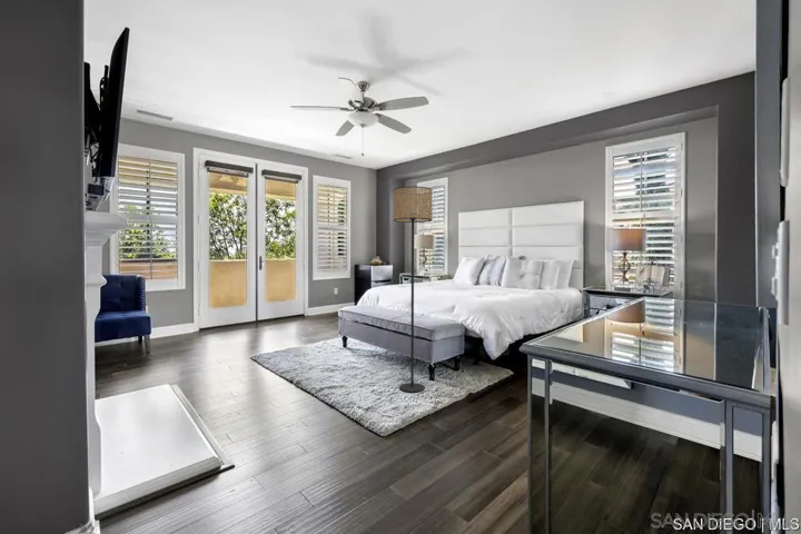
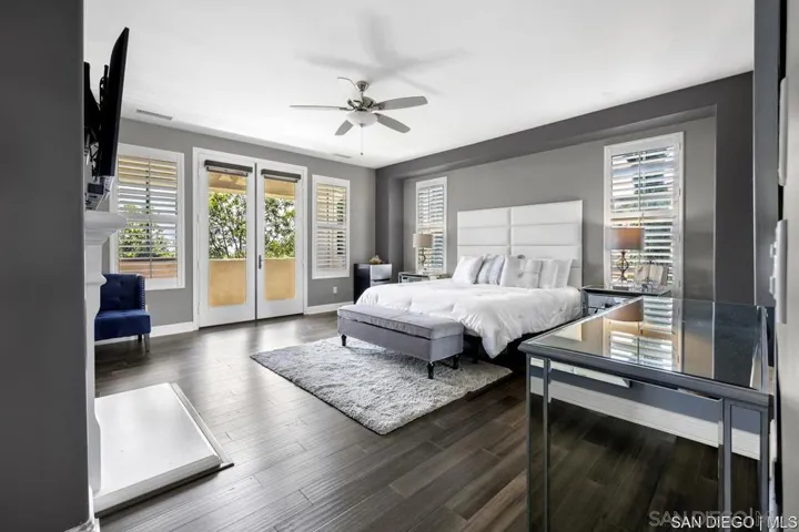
- floor lamp (412, 289)
